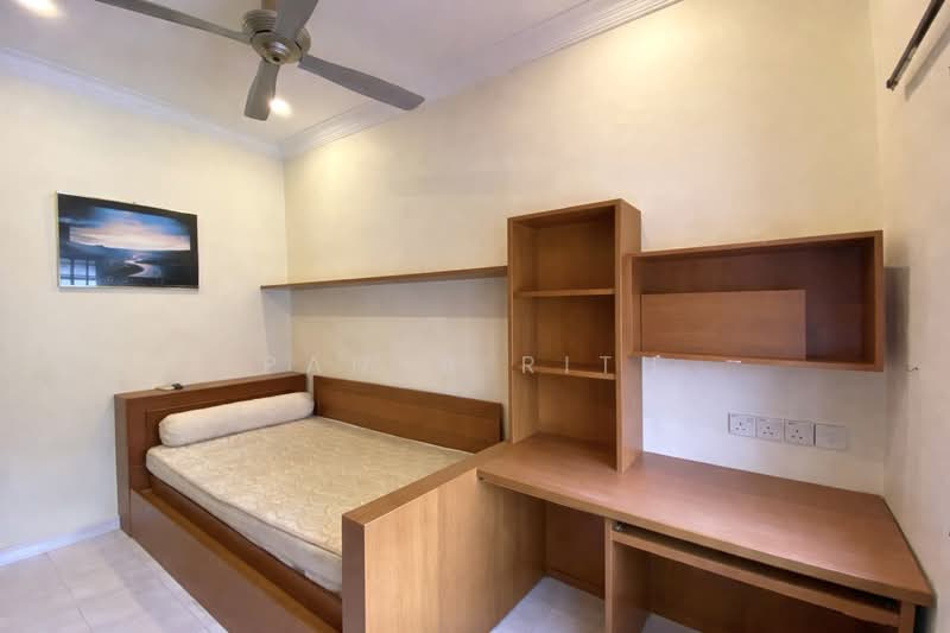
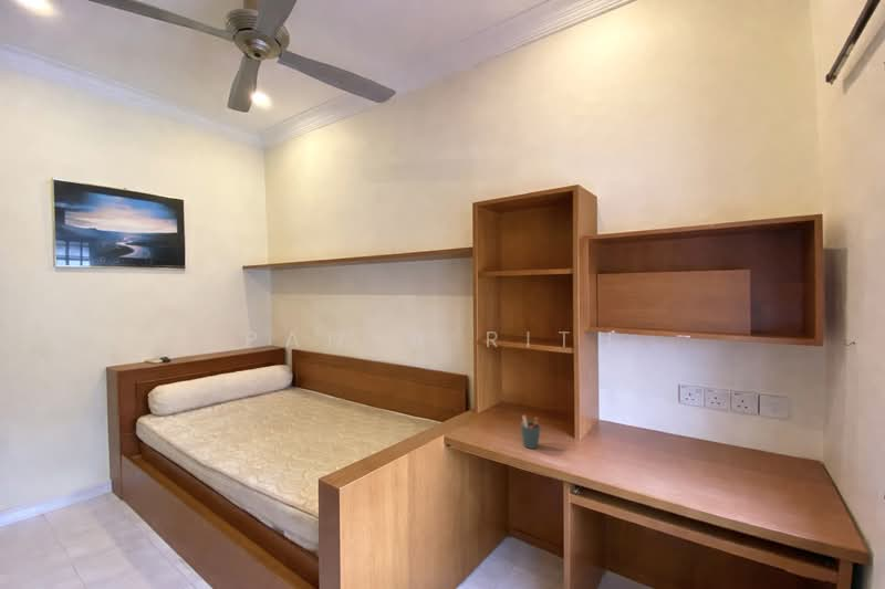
+ pen holder (530, 430)
